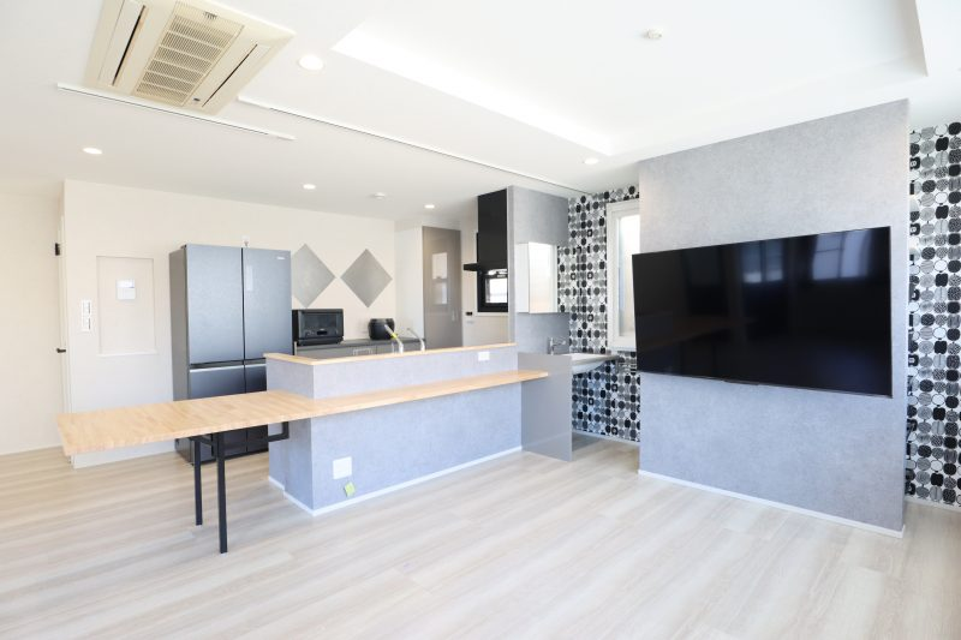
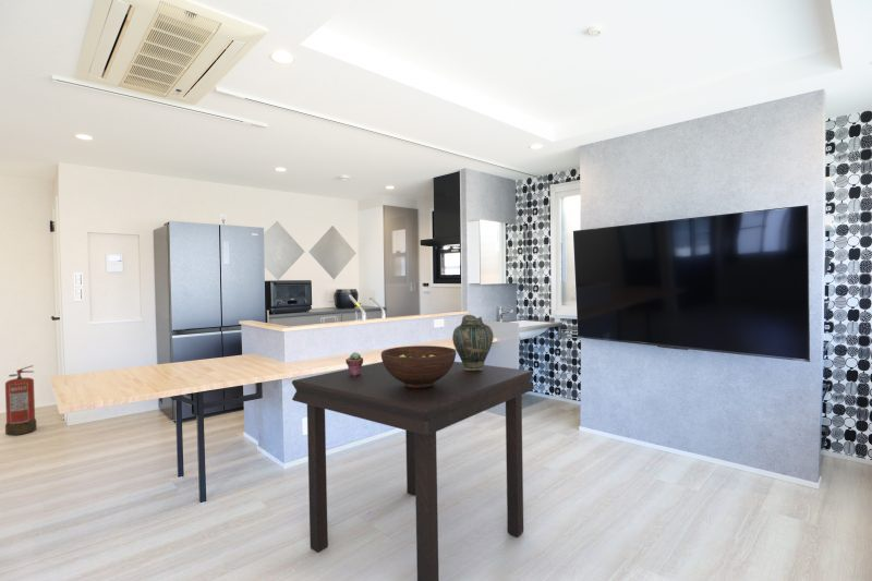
+ fruit bowl (419, 367)
+ vase (472, 342)
+ fire extinguisher (20, 399)
+ dining table (417, 458)
+ potted succulent (354, 362)
